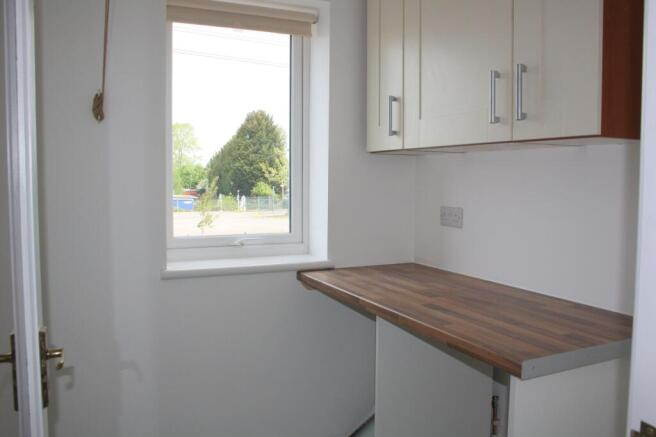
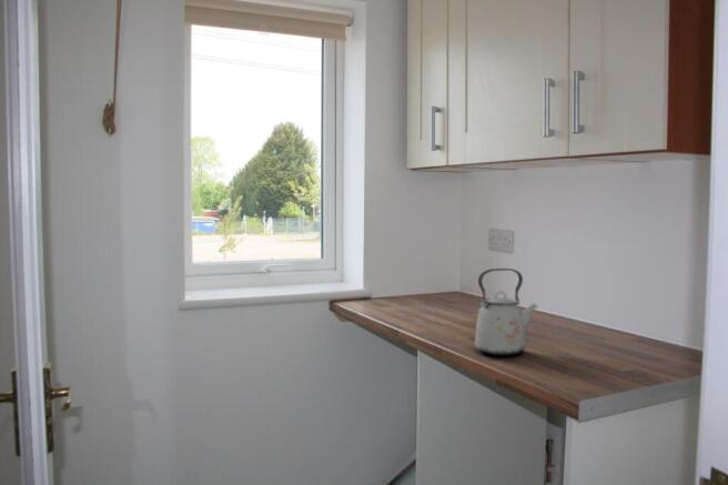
+ kettle (508, 310)
